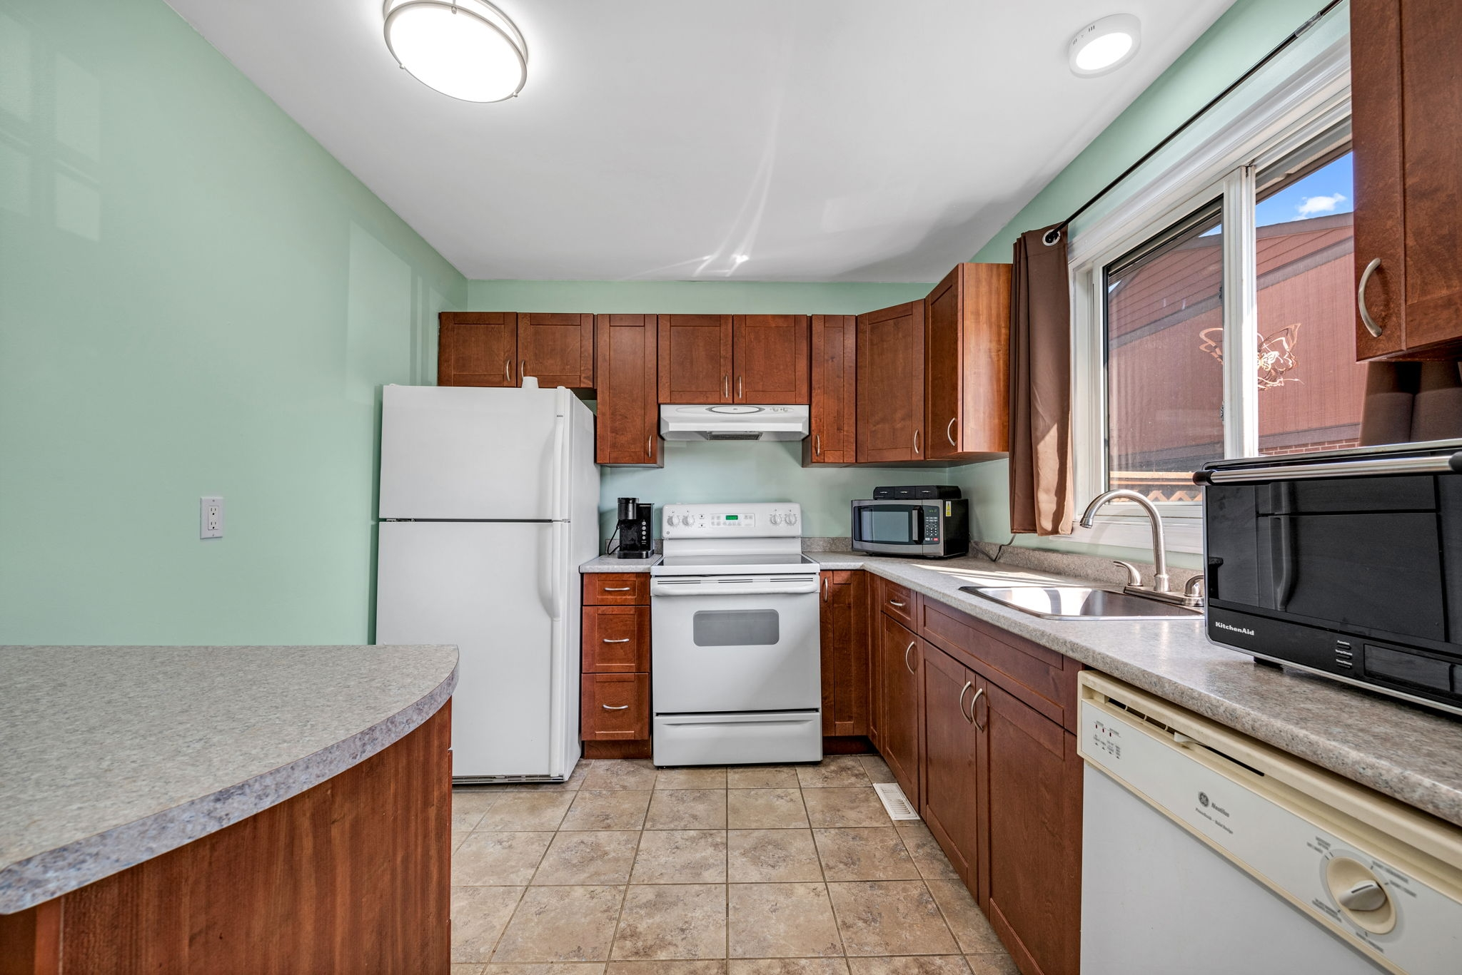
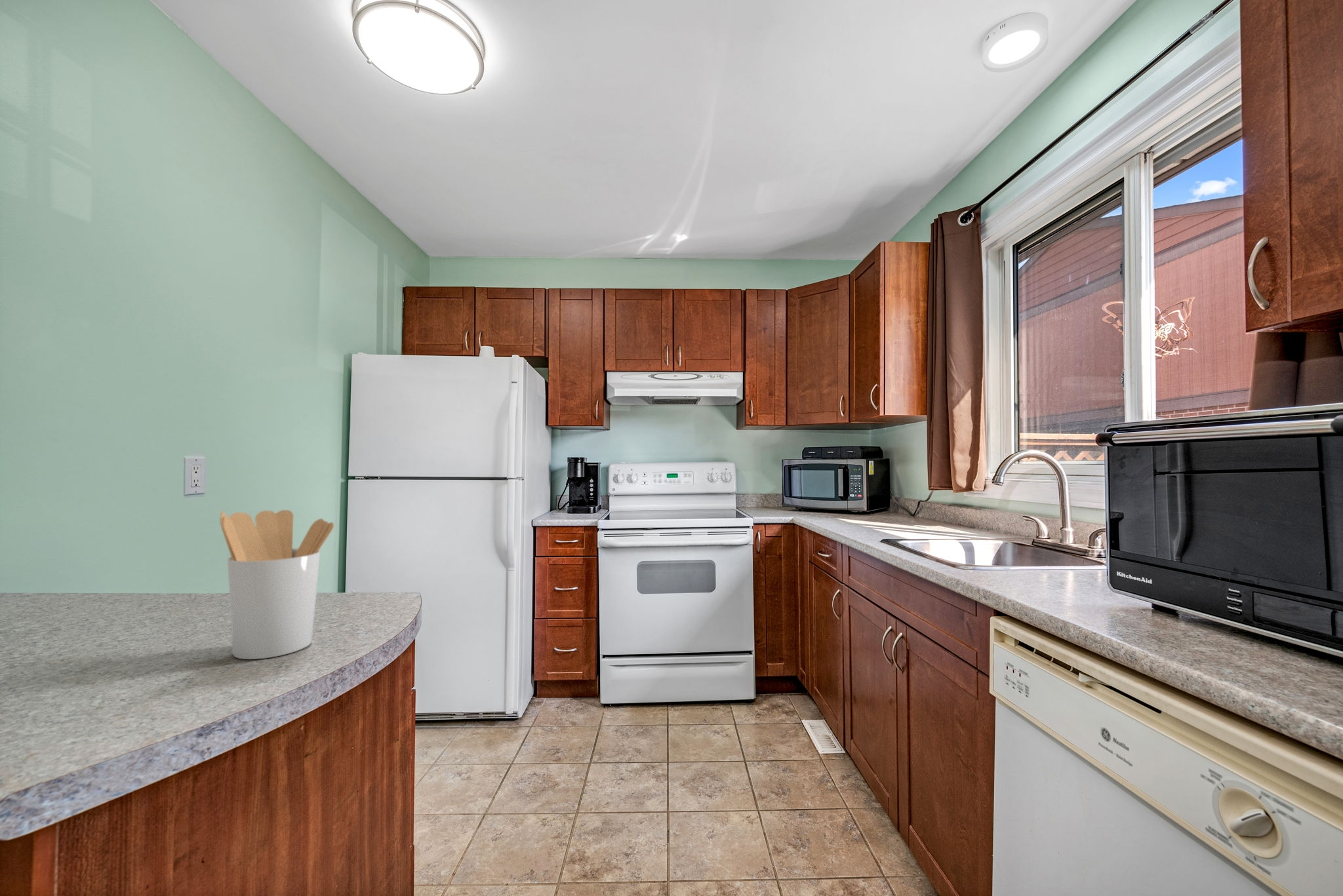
+ utensil holder (270, 575)
